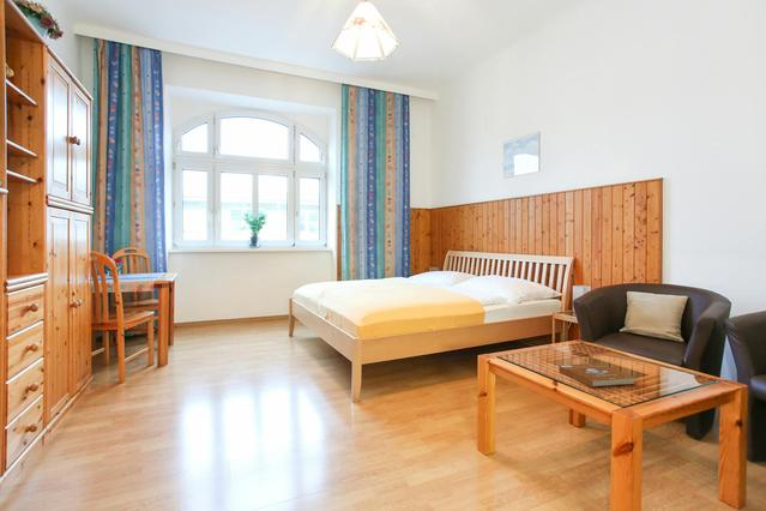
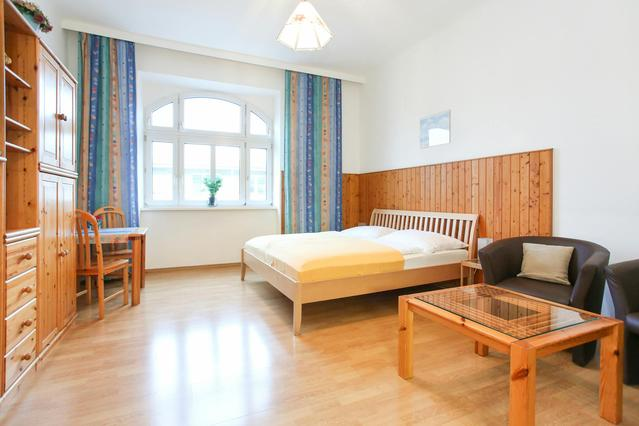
- book (595, 373)
